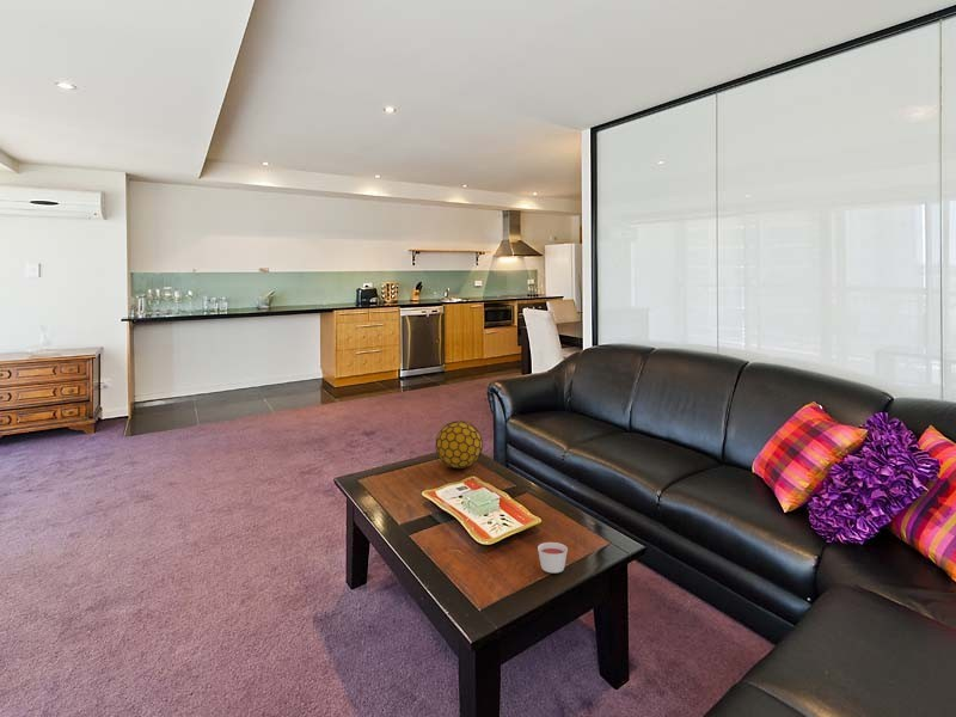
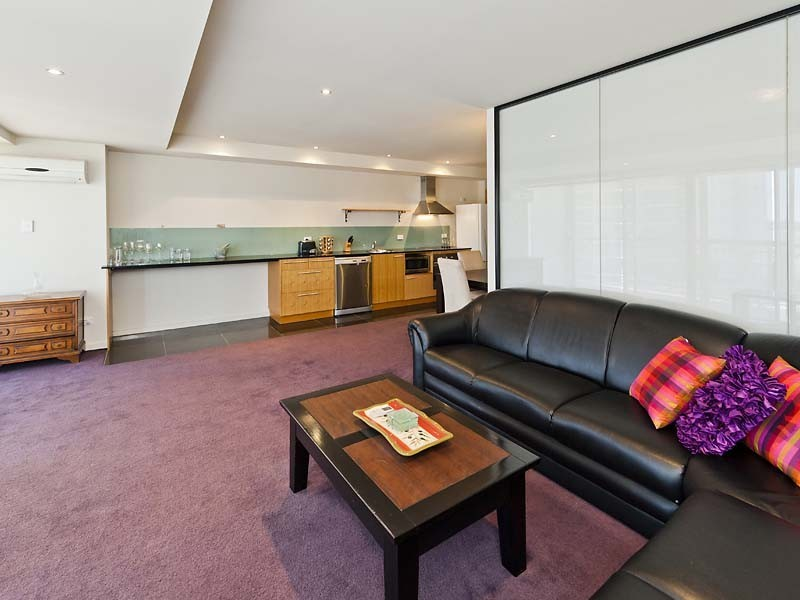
- candle (552, 558)
- decorative ball (459, 445)
